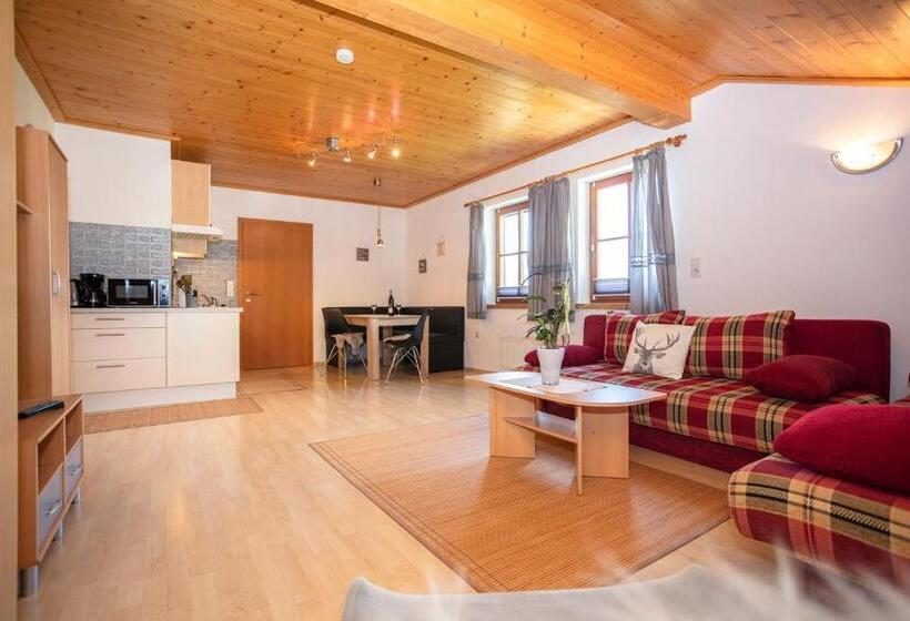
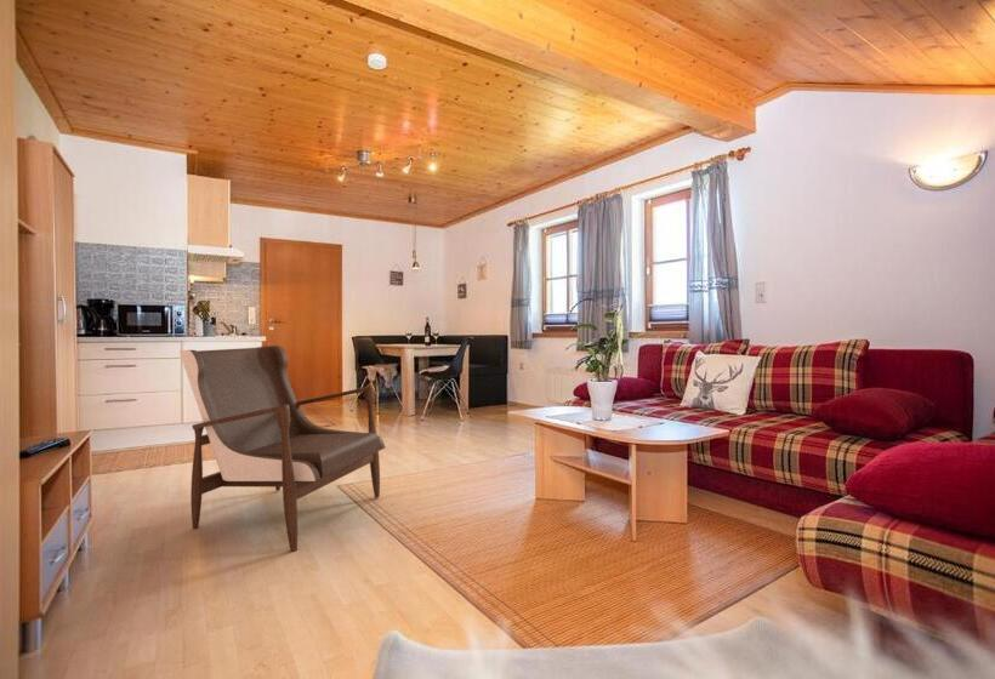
+ armchair (285, 430)
